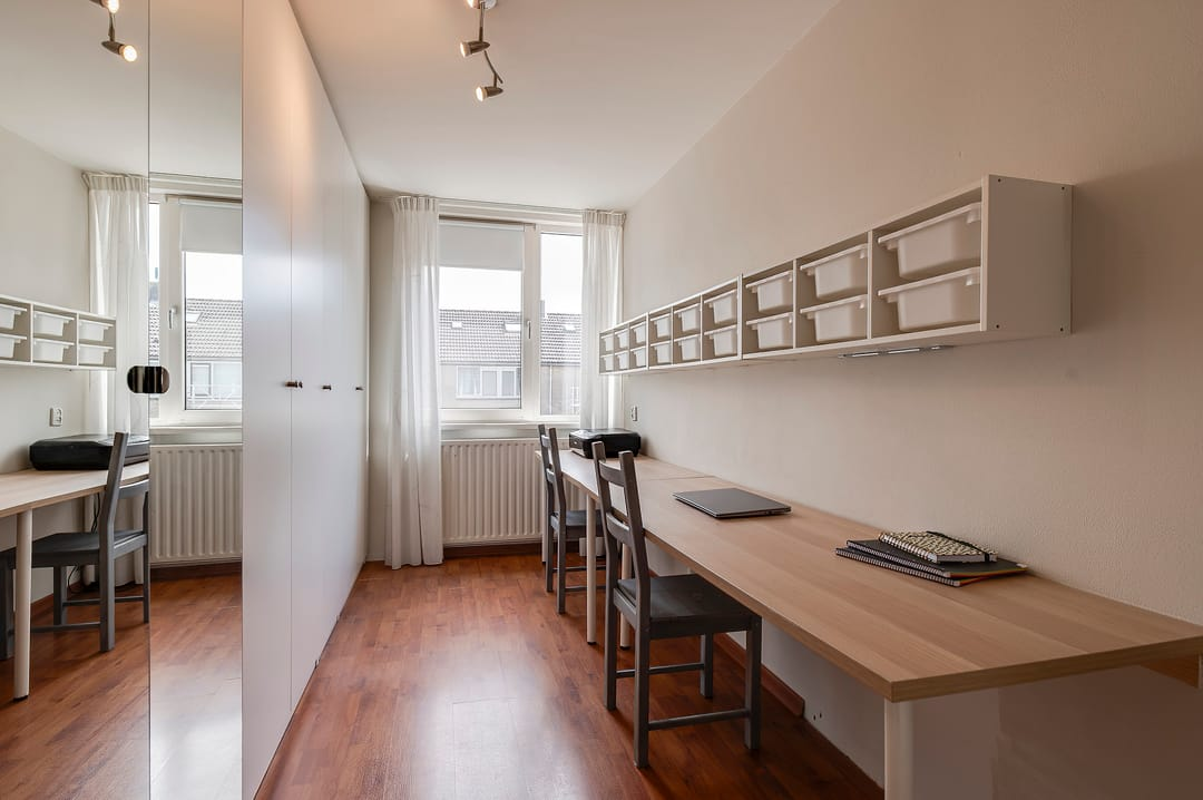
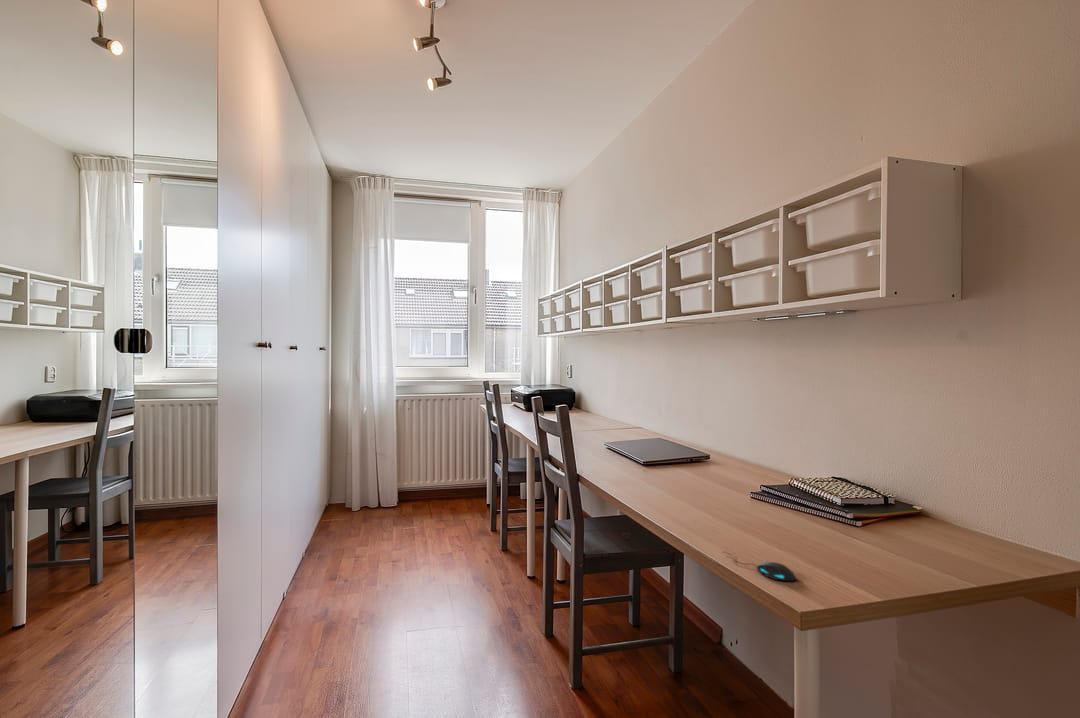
+ mouse (758, 564)
